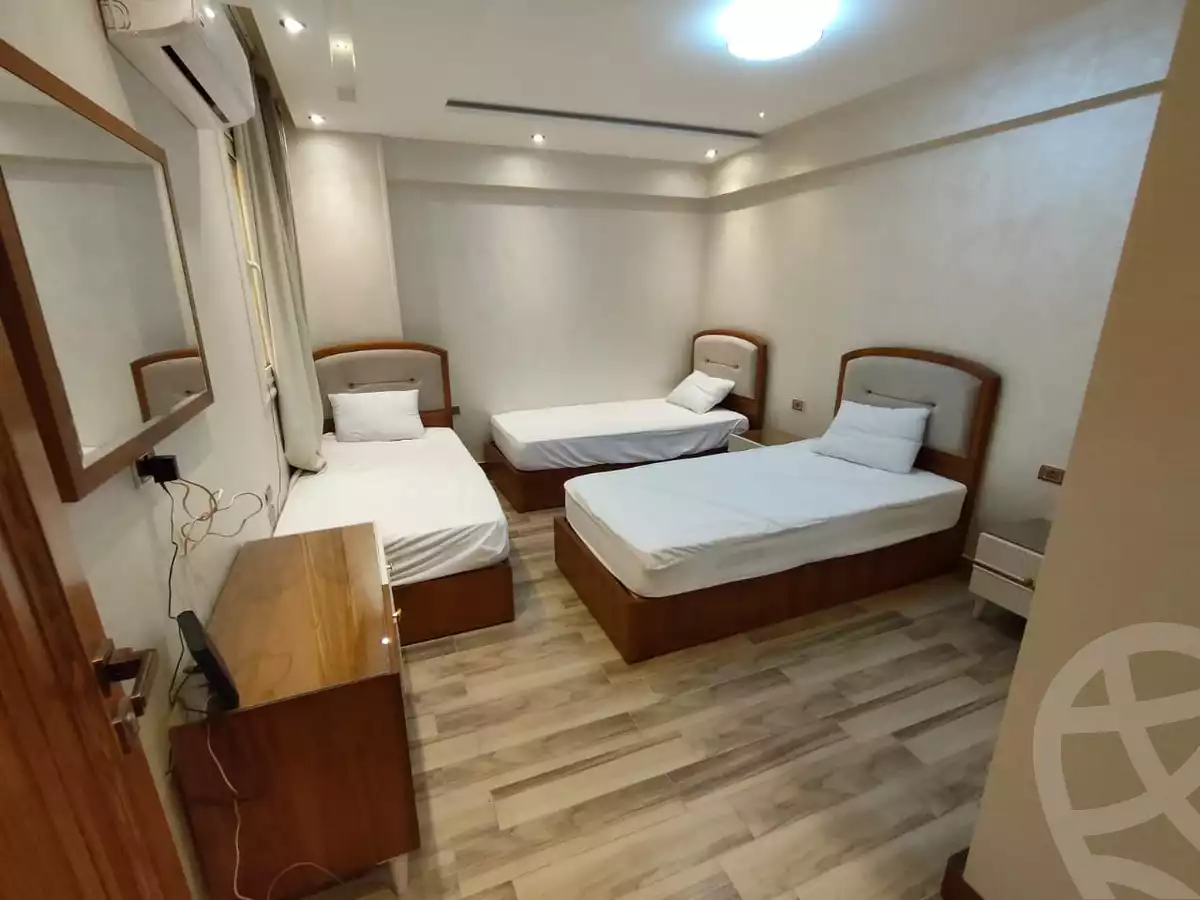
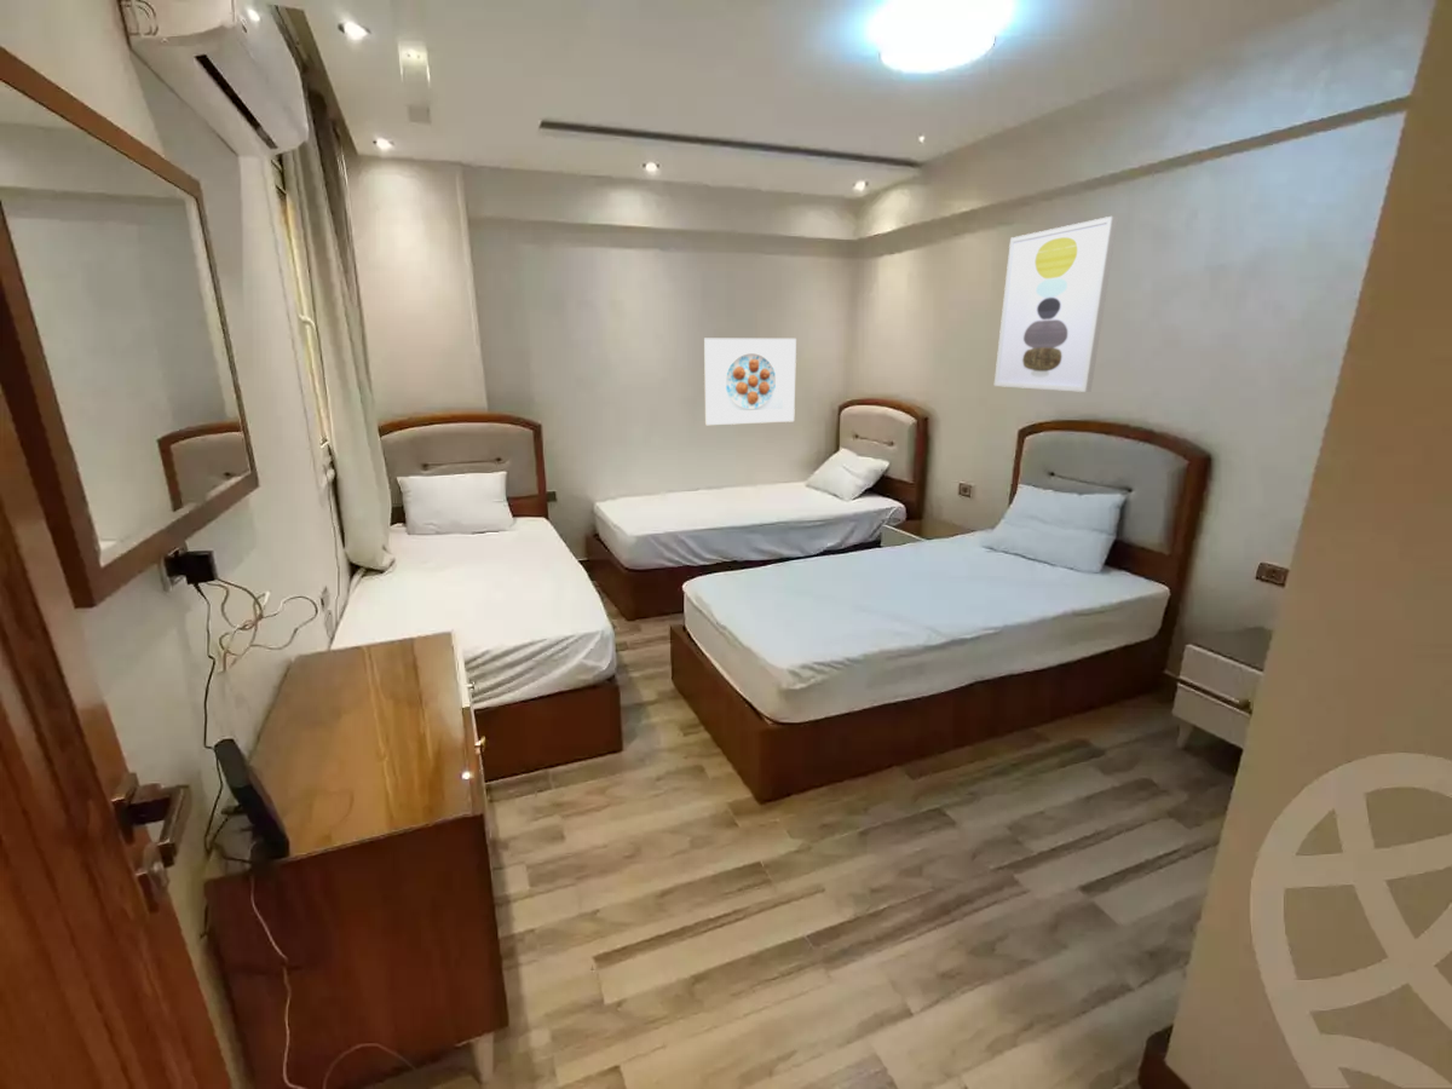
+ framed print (750, 381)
+ wall art (1047, 311)
